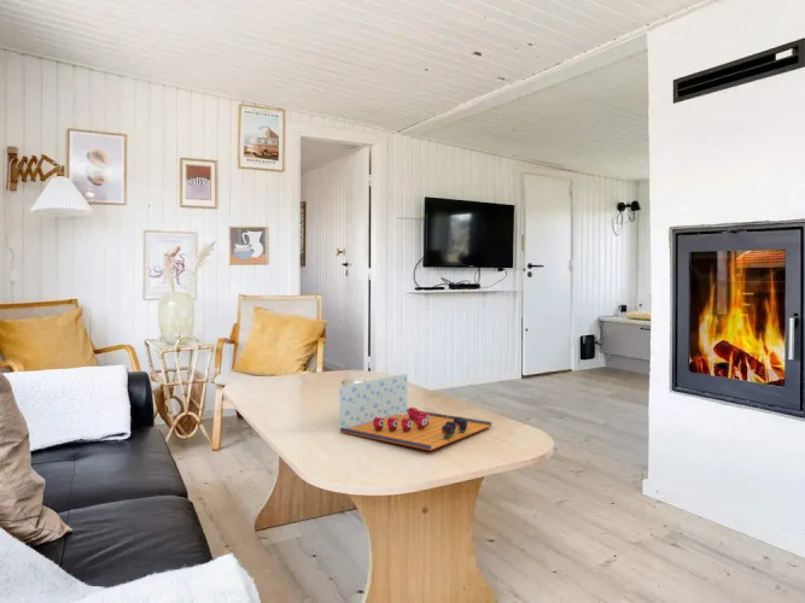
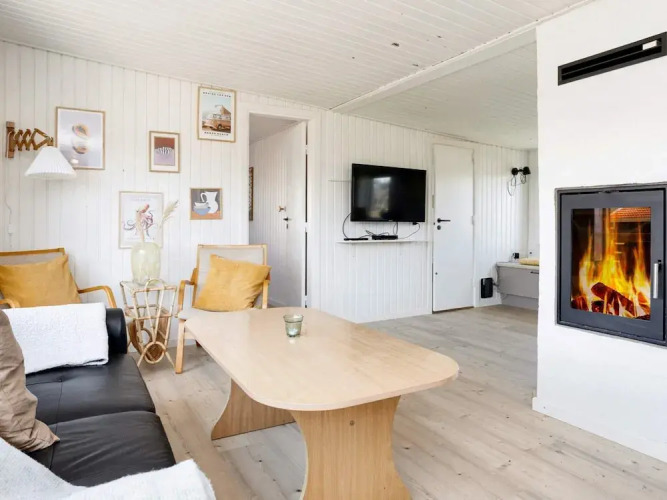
- board game (415, 408)
